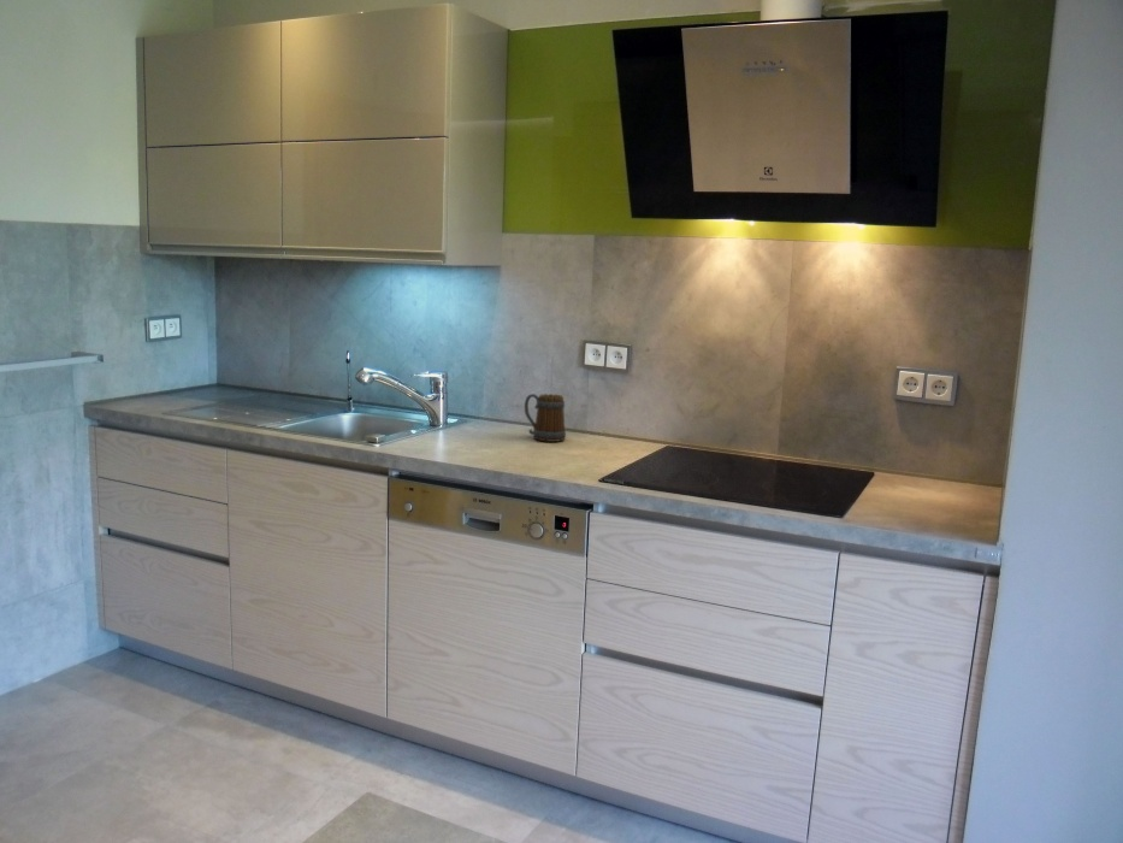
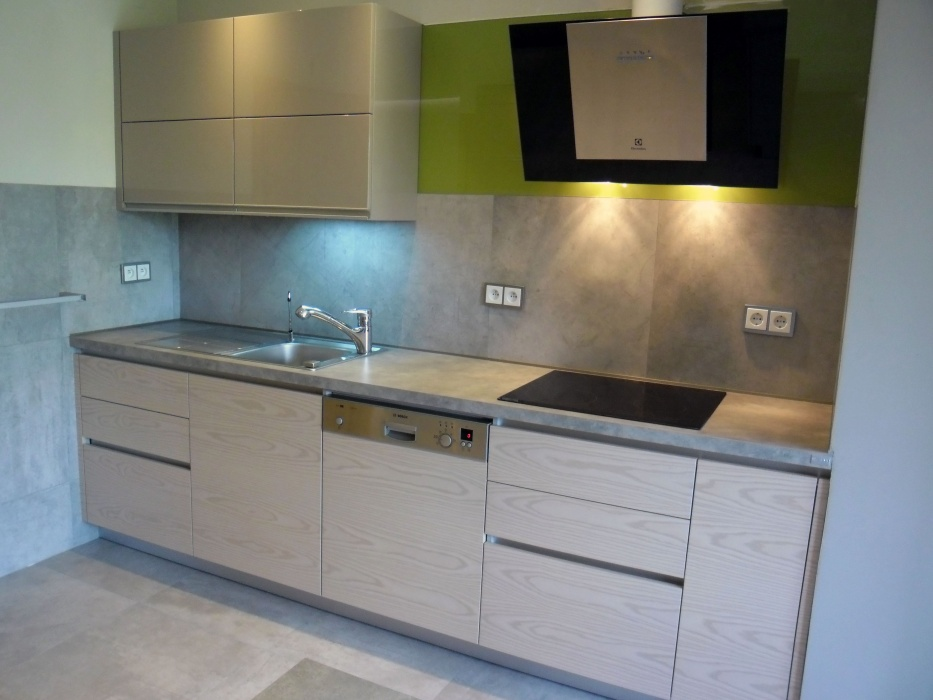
- mug (544, 417)
